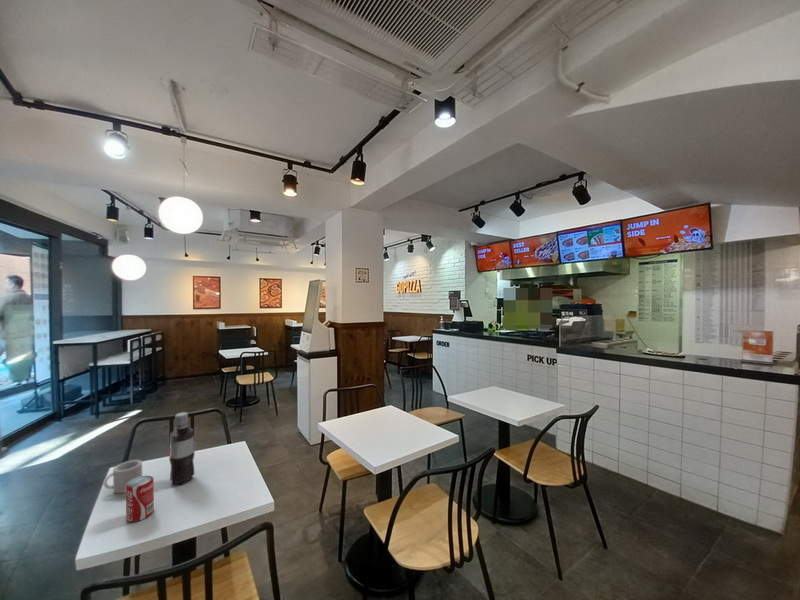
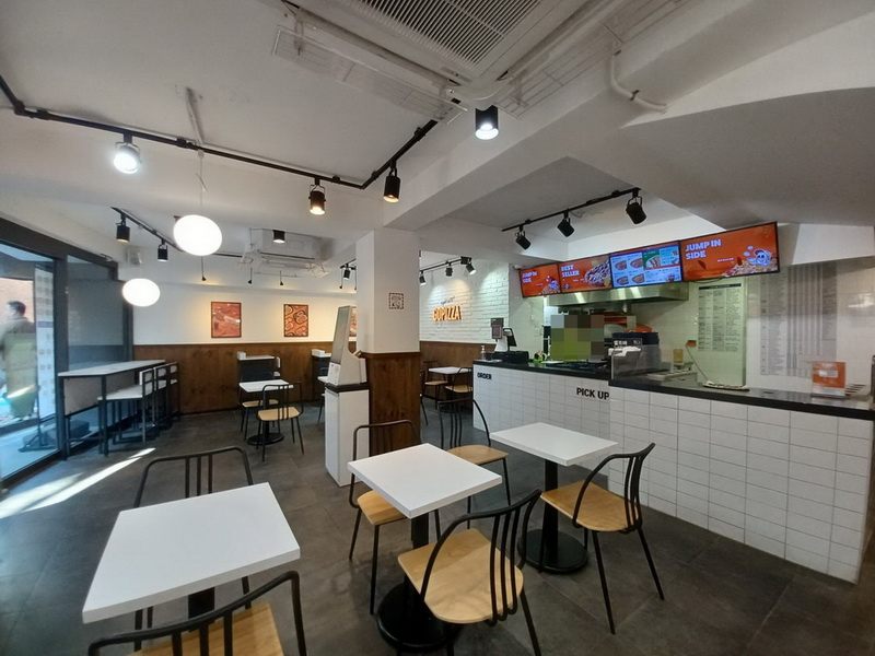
- mug (123, 477)
- pop (182, 447)
- beverage can (140, 498)
